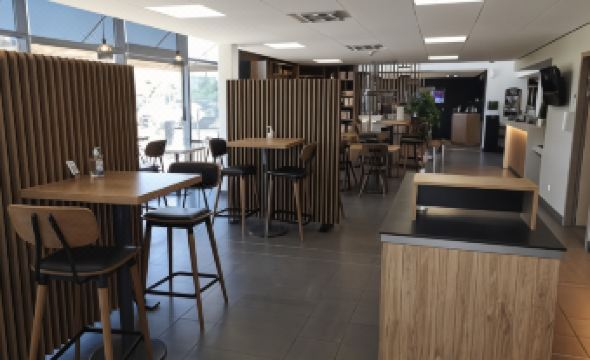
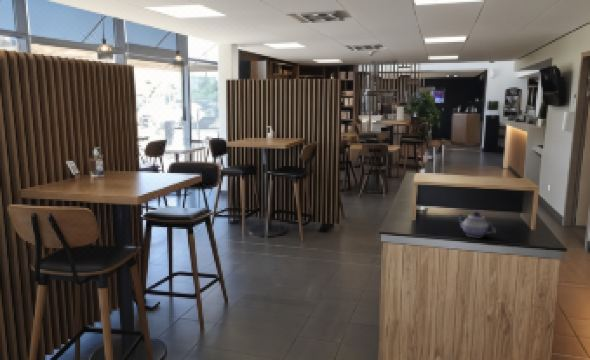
+ teapot (475, 223)
